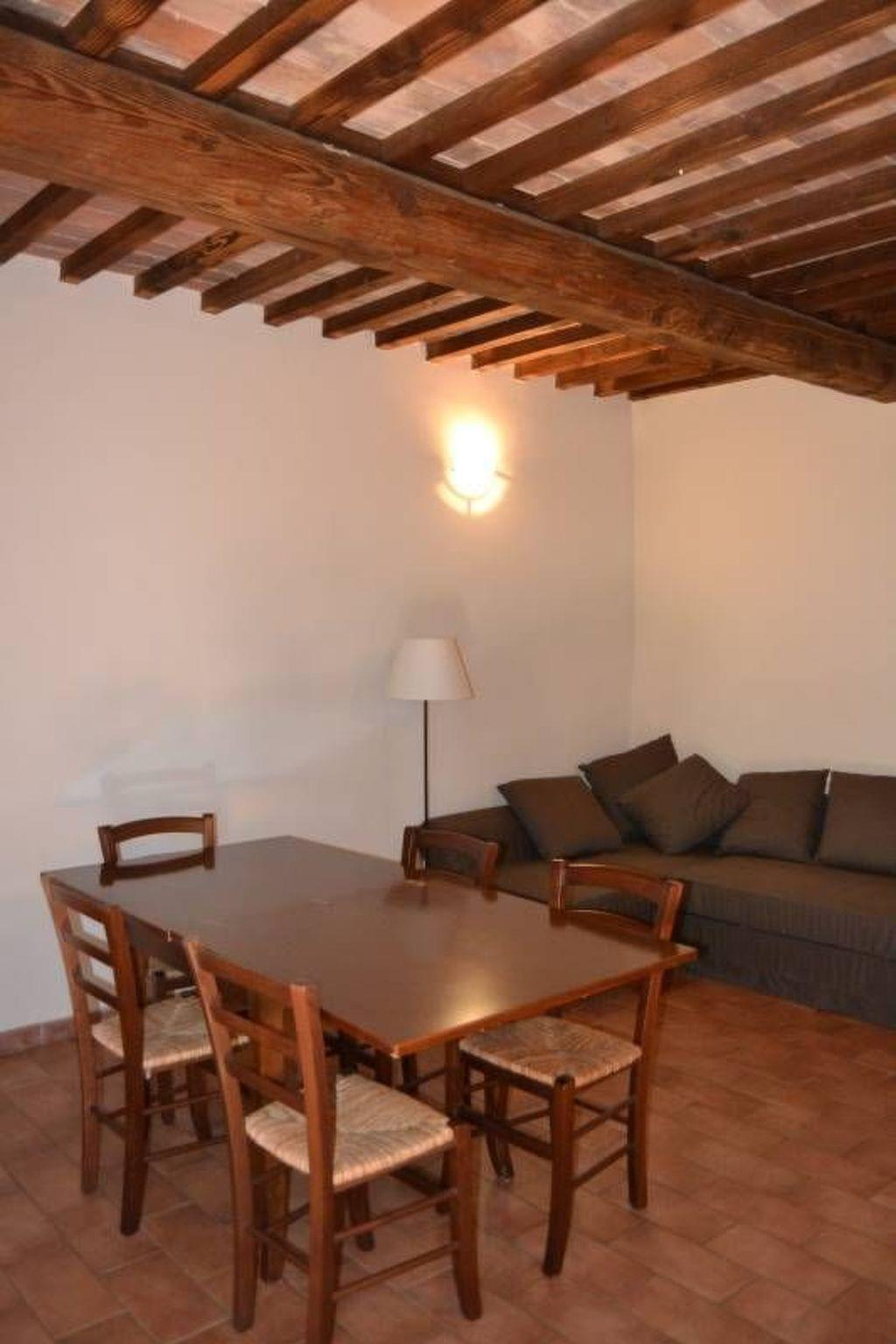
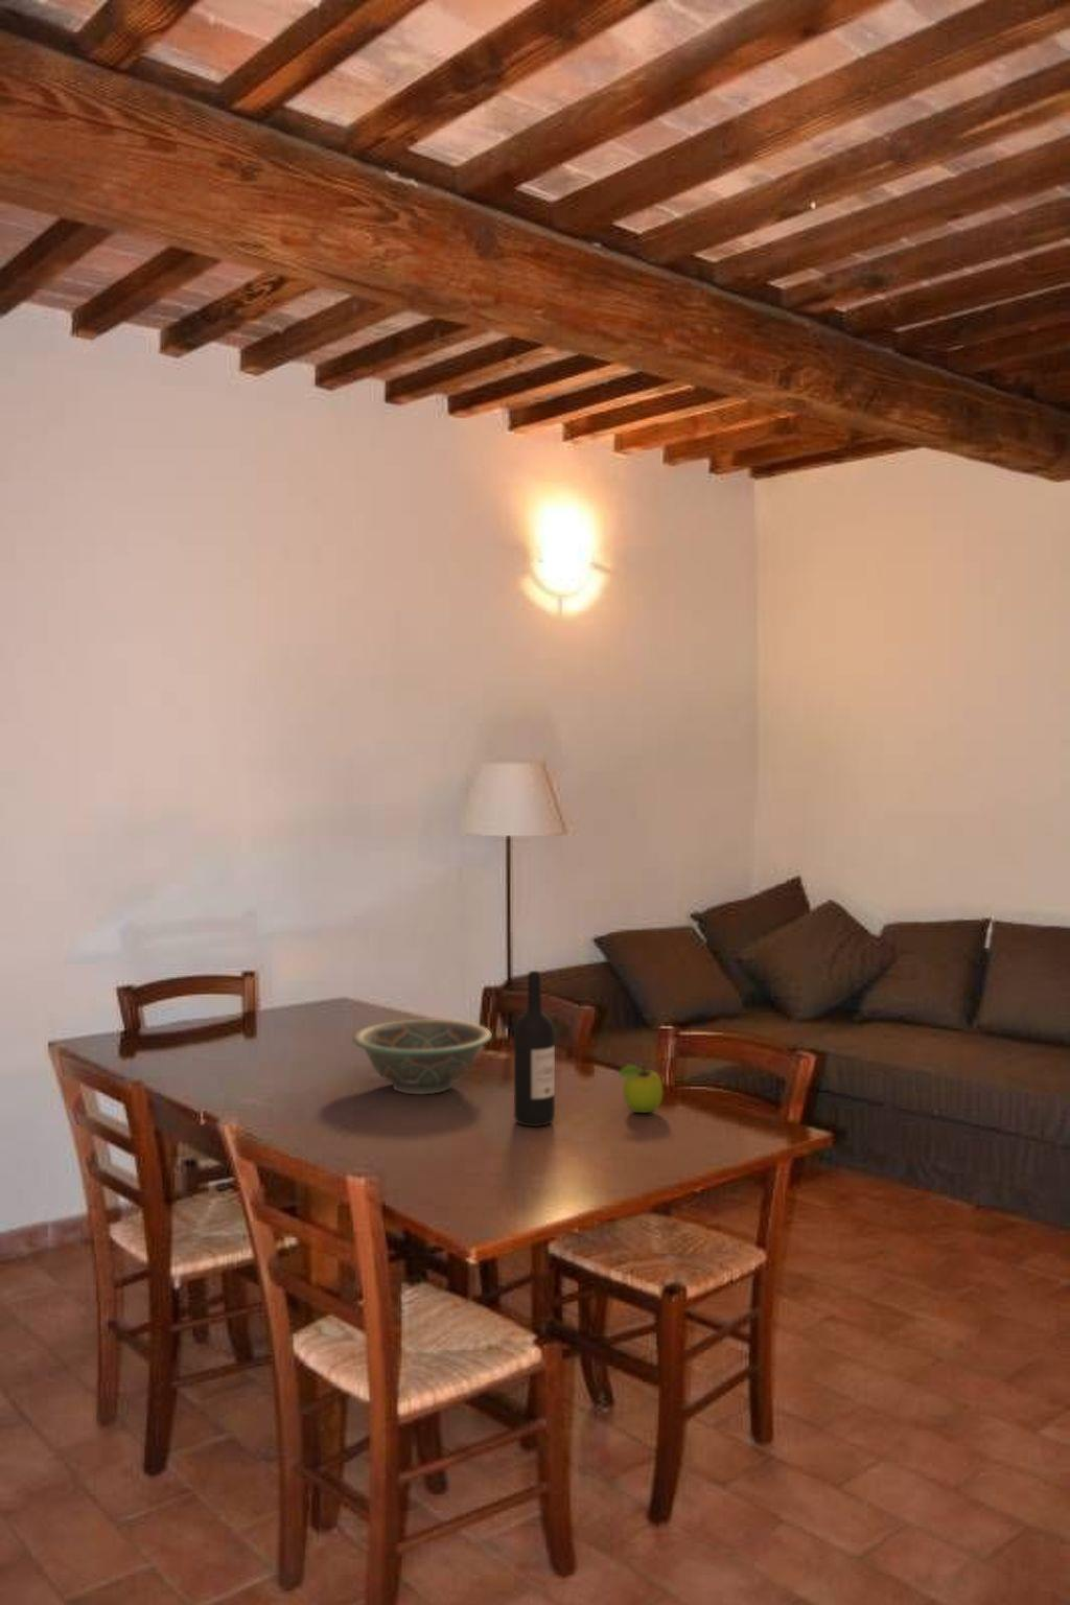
+ wine bottle (534, 1047)
+ fruit (640, 1088)
+ decorative bowl (423, 1059)
